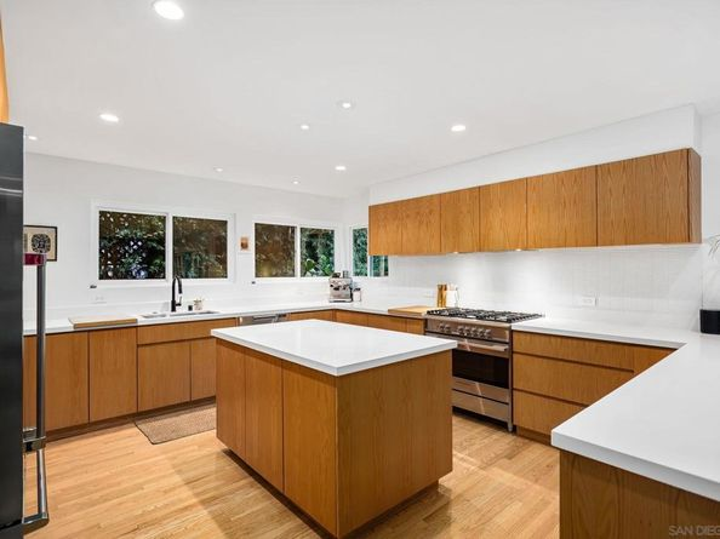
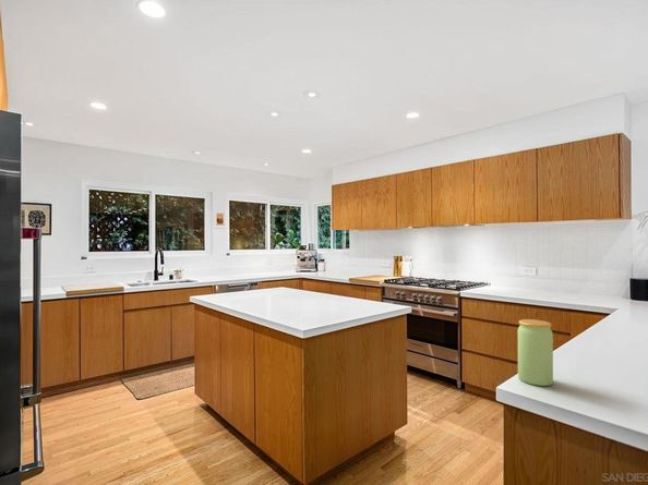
+ jar (535, 351)
